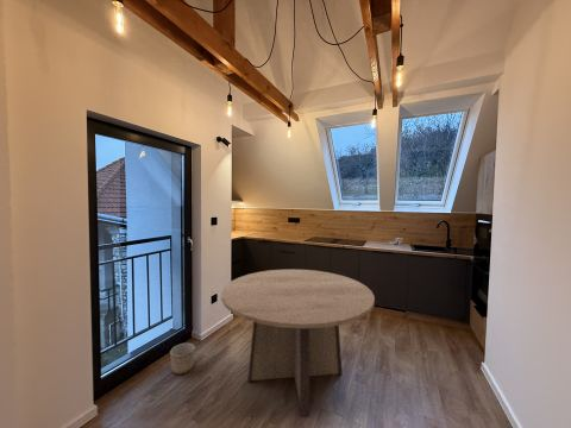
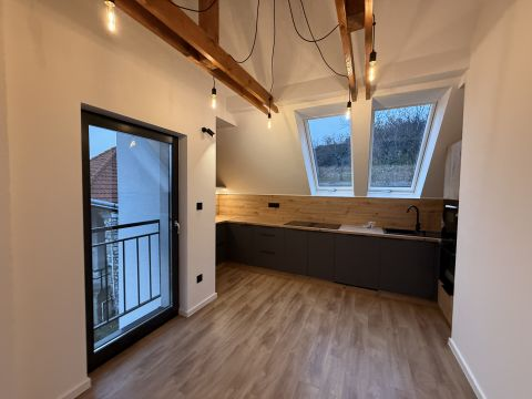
- planter (182, 358)
- dining table (295, 332)
